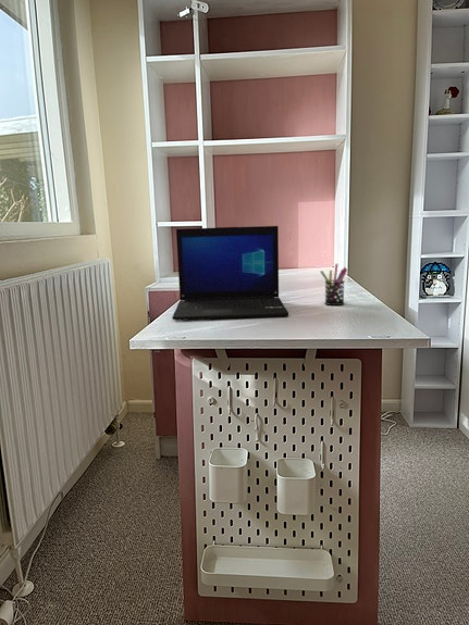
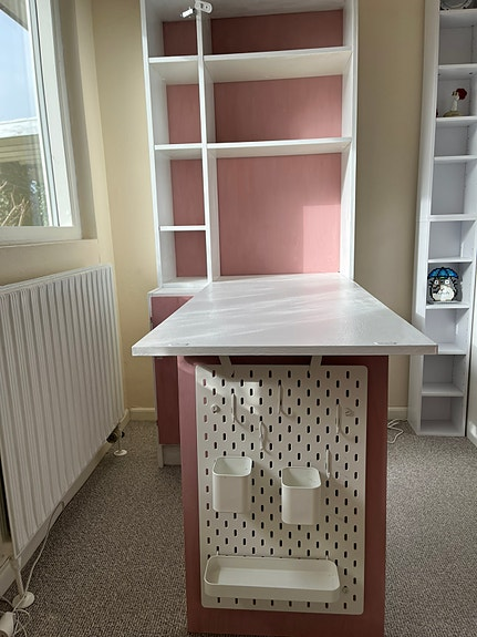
- laptop (229, 270)
- pen holder (333, 284)
